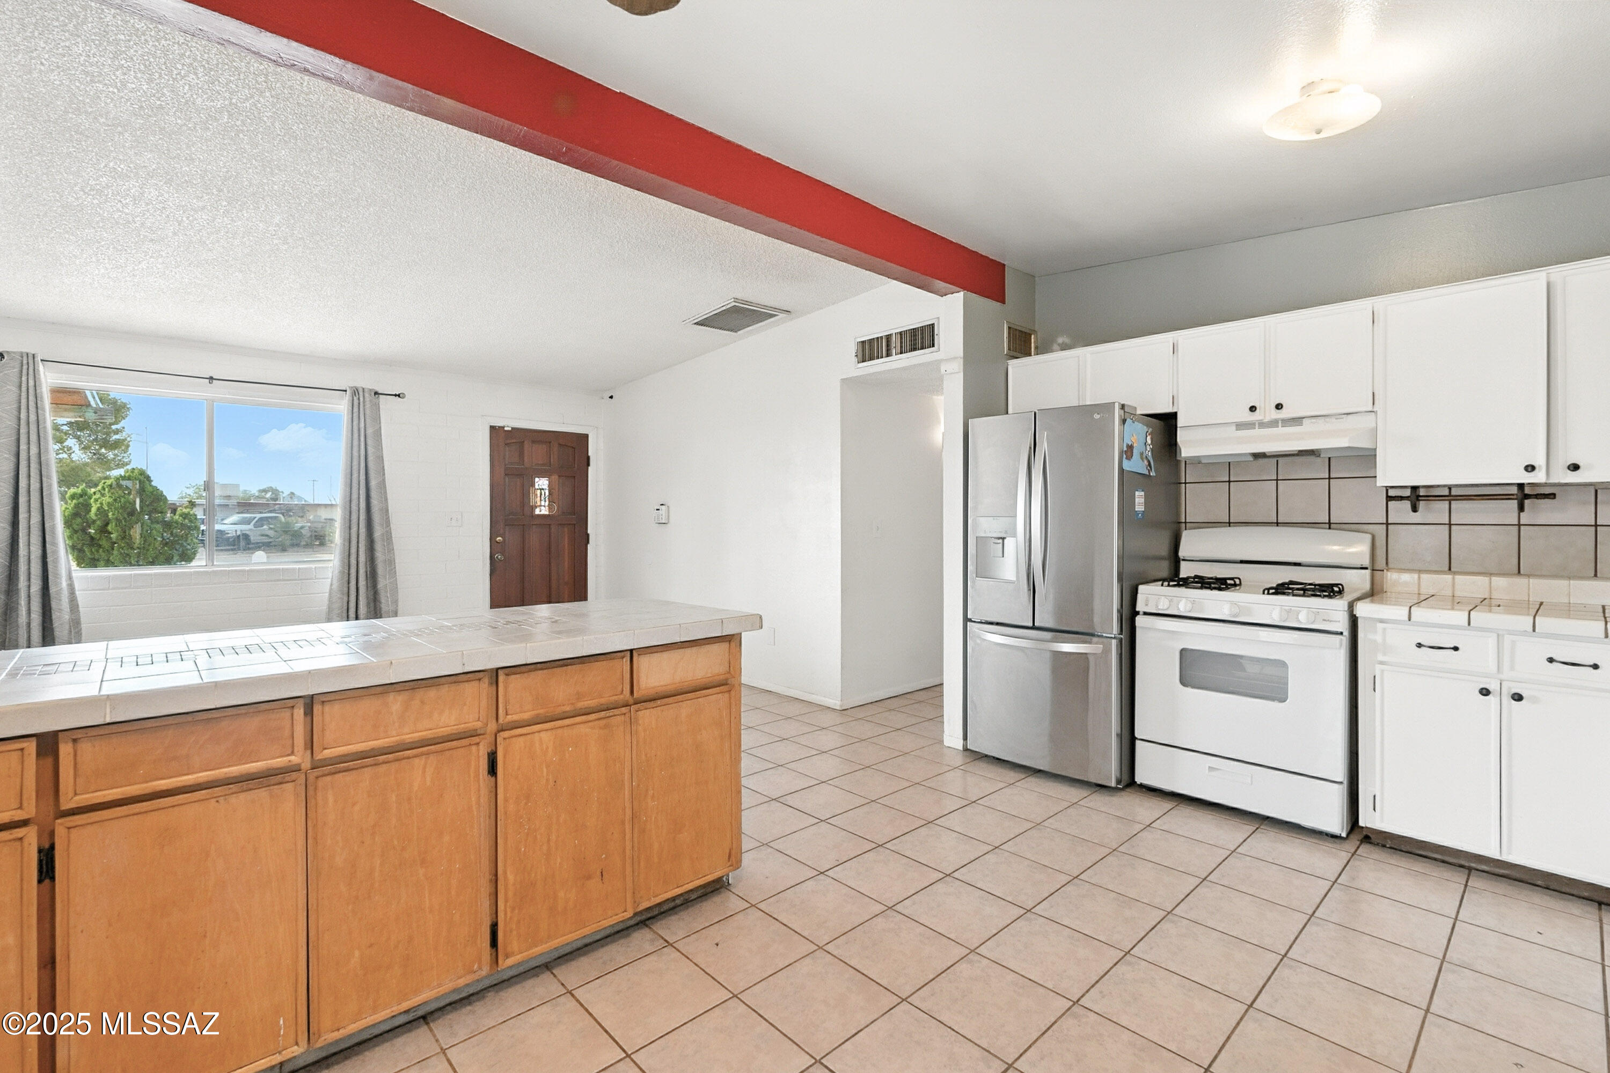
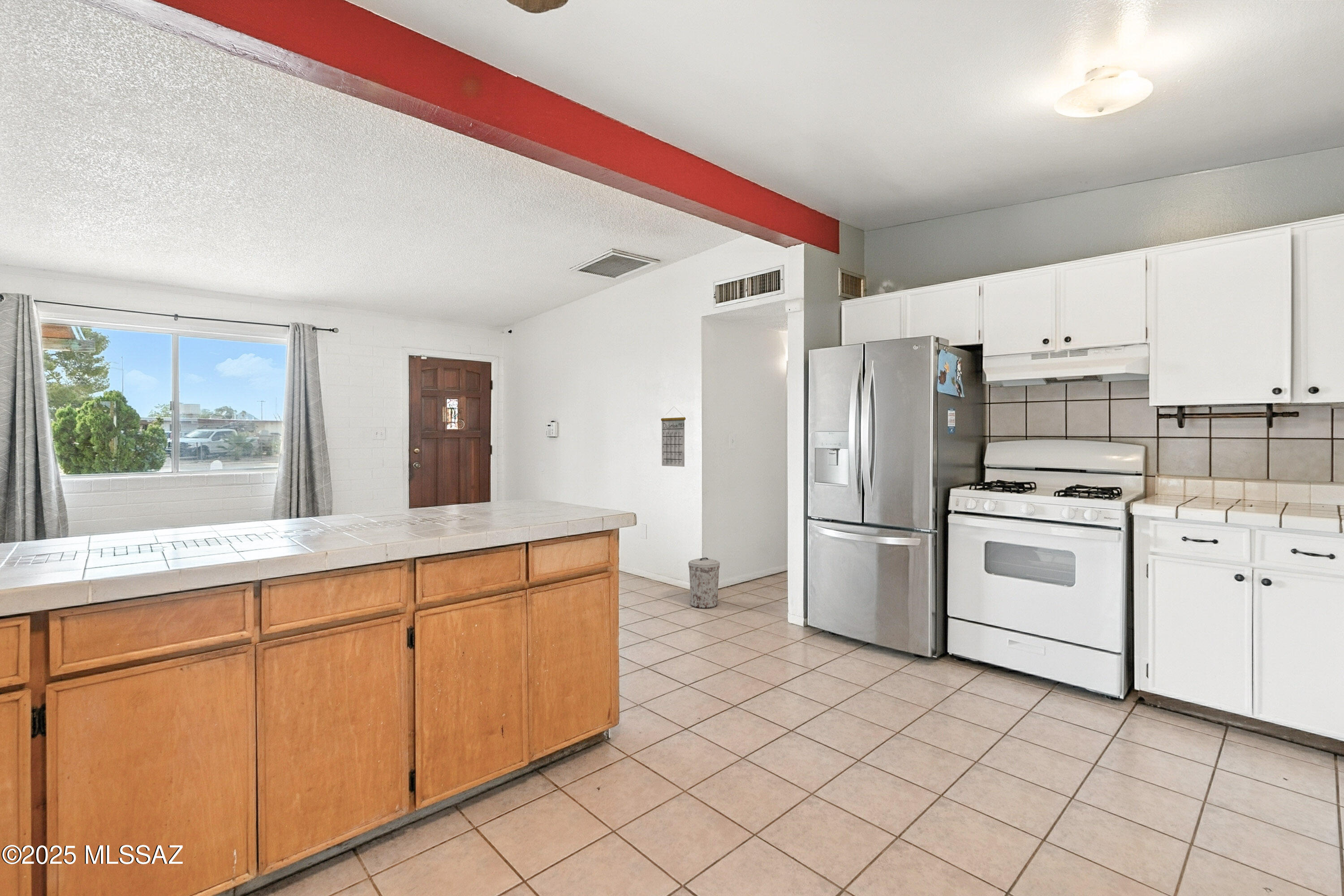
+ trash can (704, 581)
+ calendar (673, 436)
